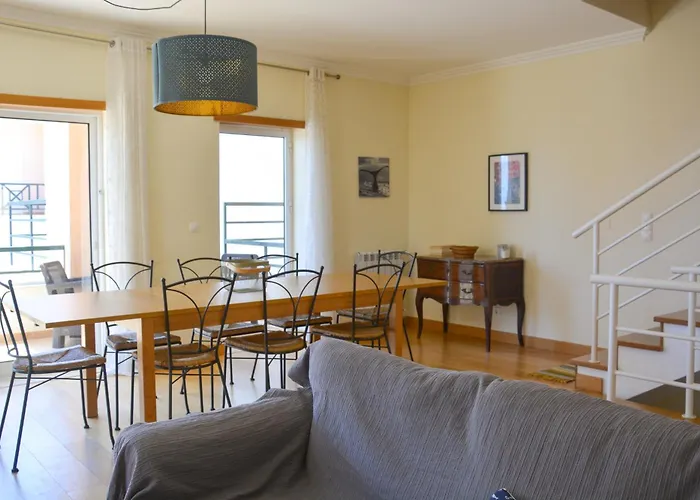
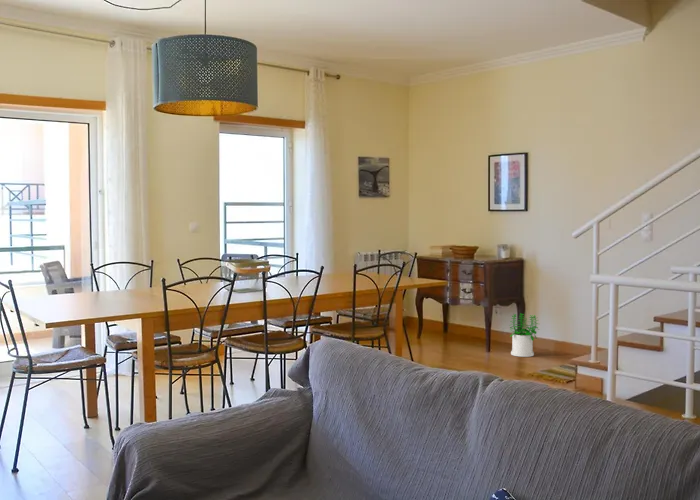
+ potted plant (523, 333)
